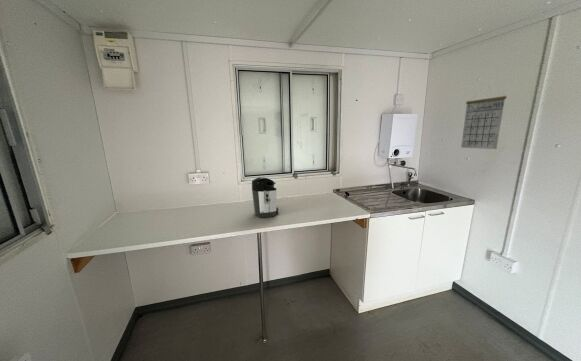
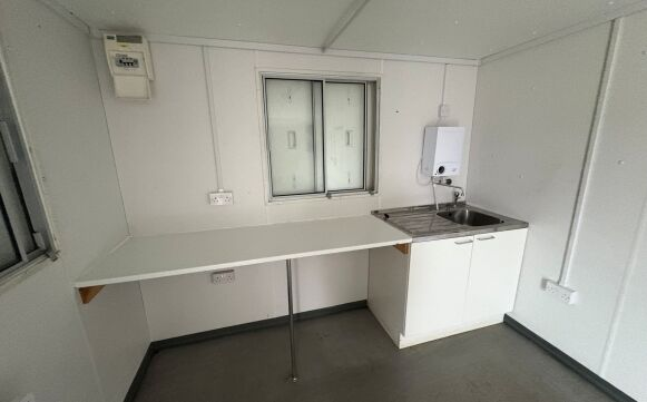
- coffee maker (268, 197)
- calendar (482, 118)
